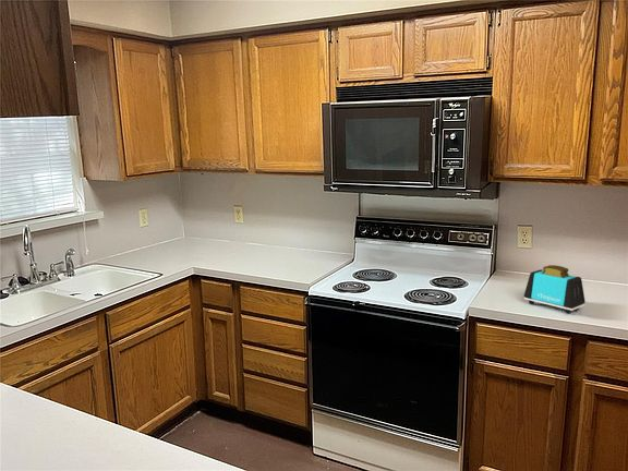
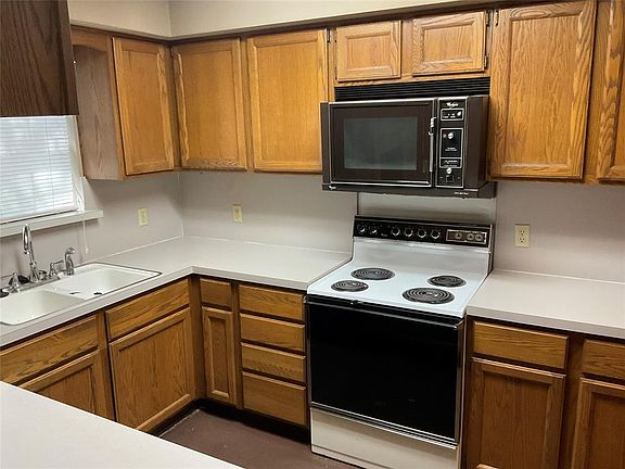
- toaster (554, 287)
